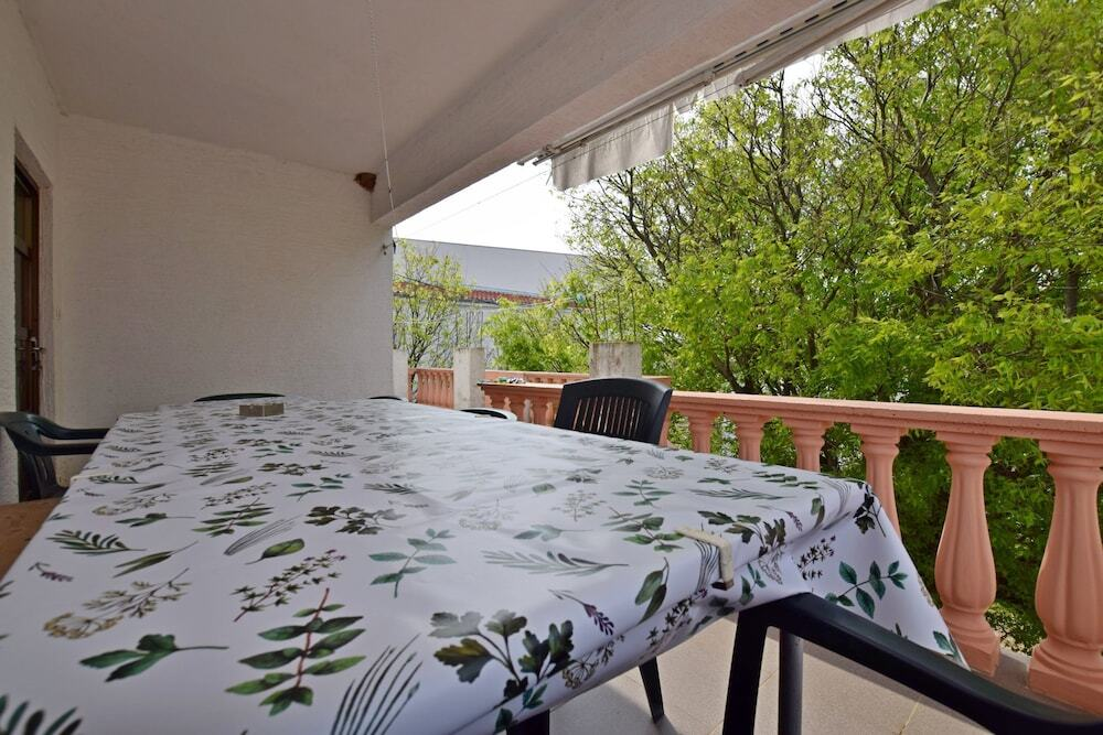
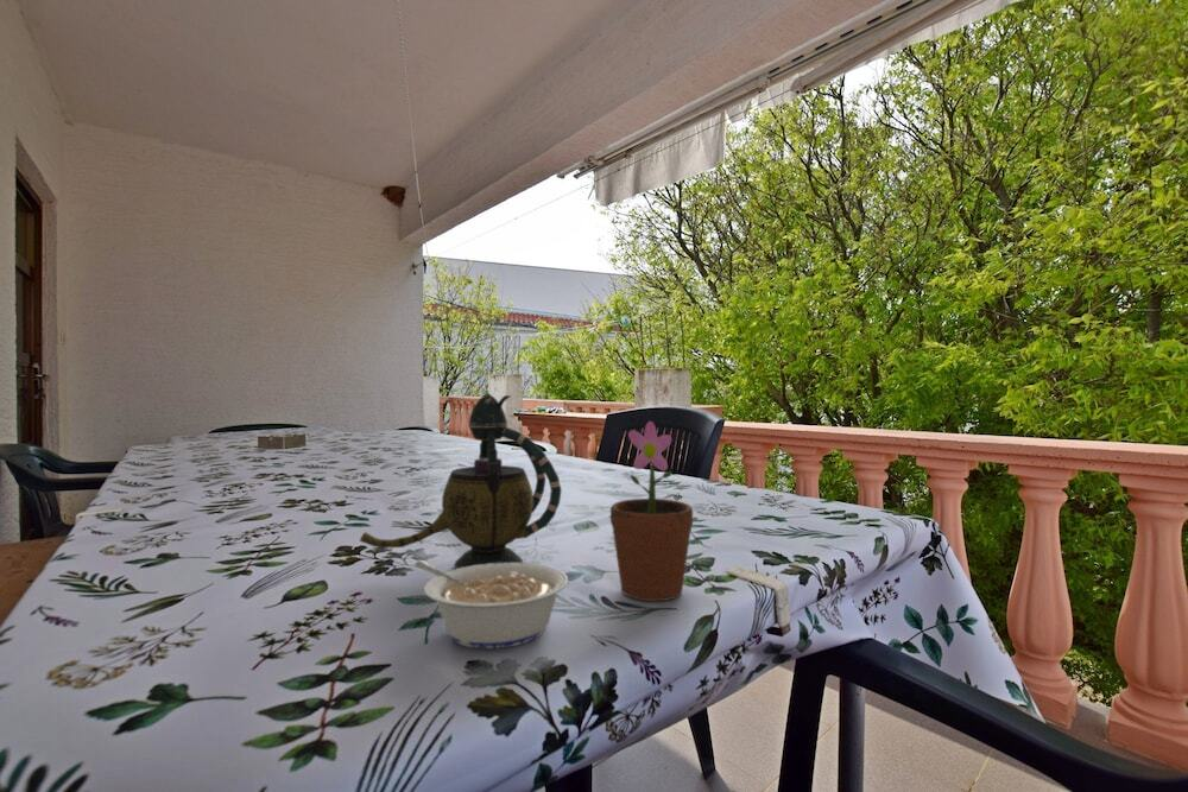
+ teapot (461, 480)
+ flowerpot (651, 506)
+ legume (492, 601)
